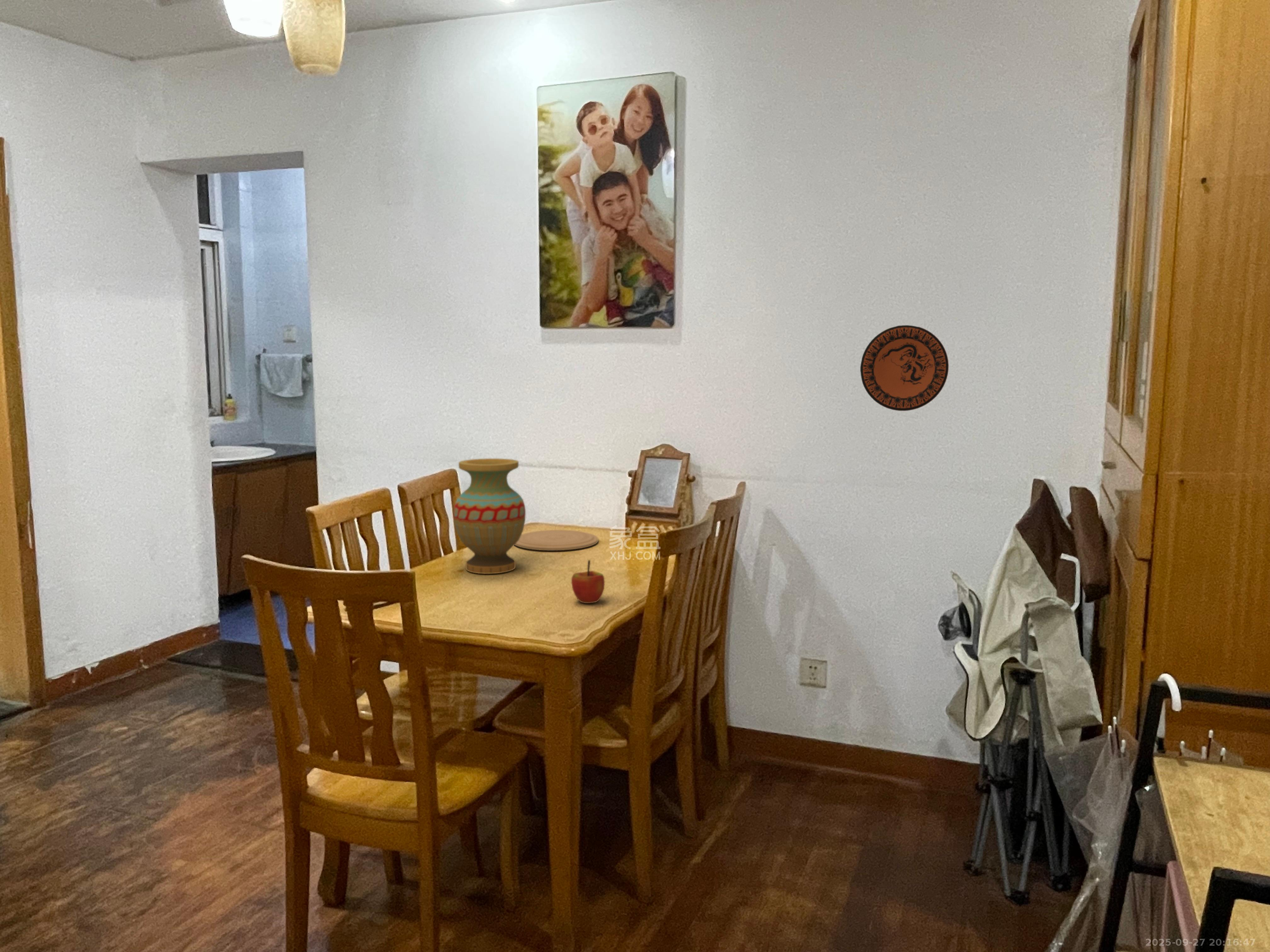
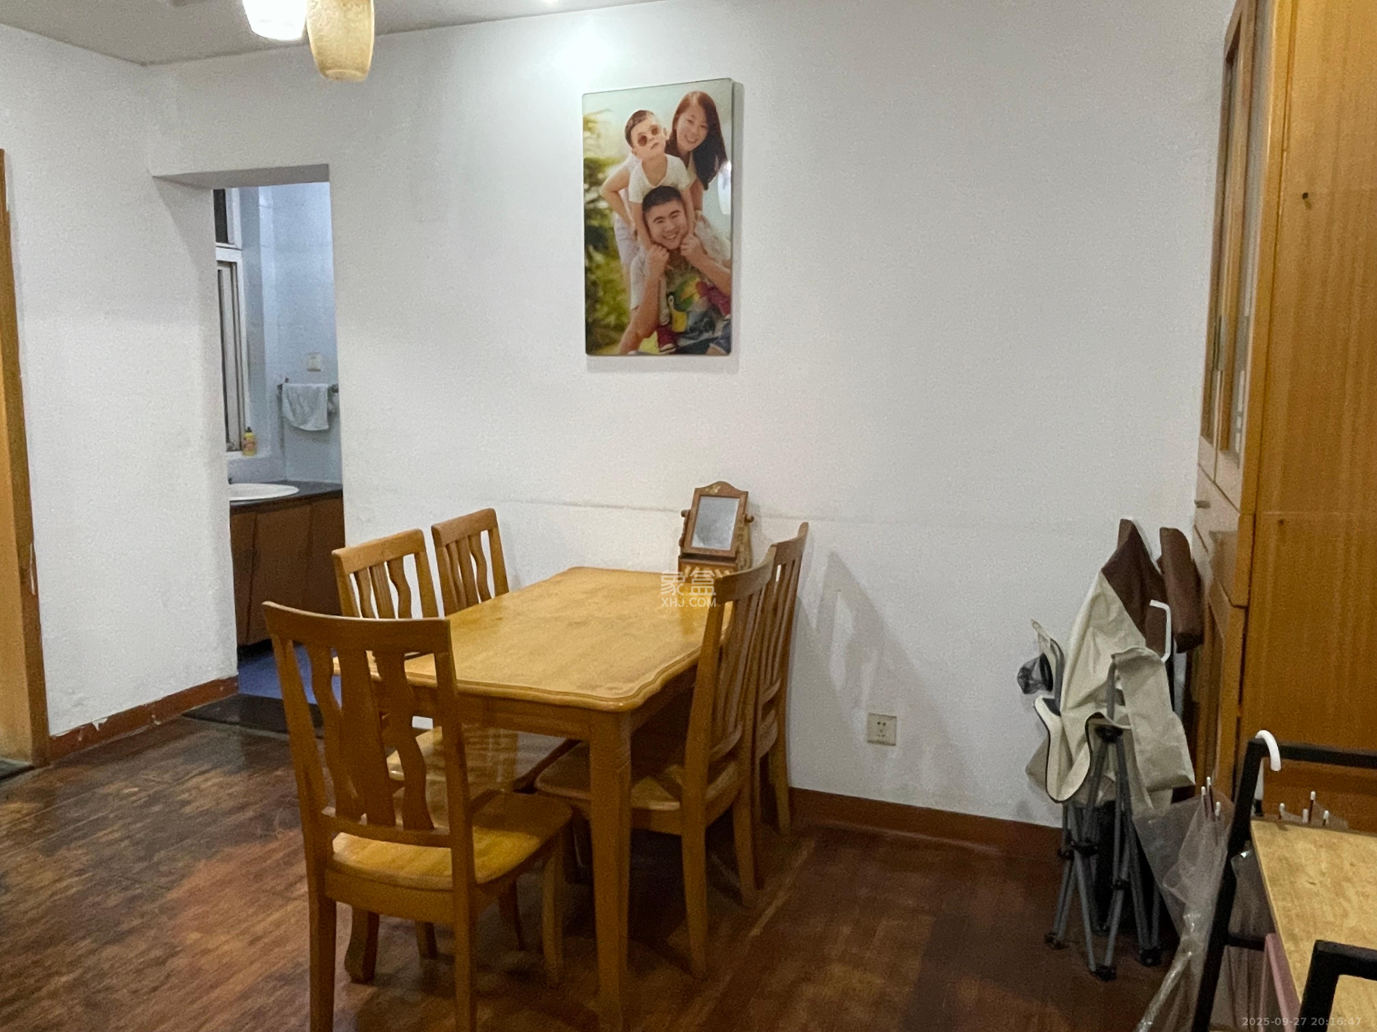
- plate (555, 539)
- apple (588, 581)
- decorative plate (904, 368)
- vase (490, 515)
